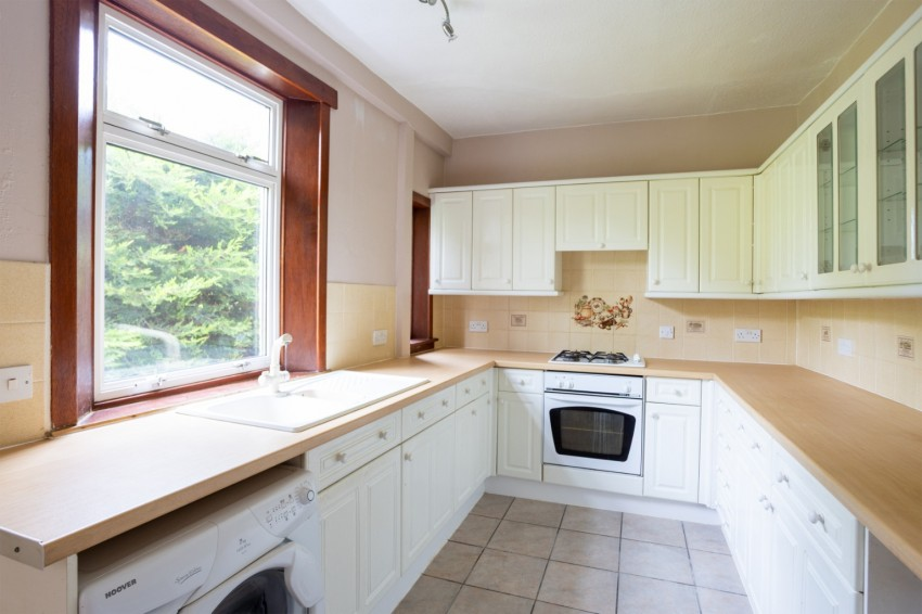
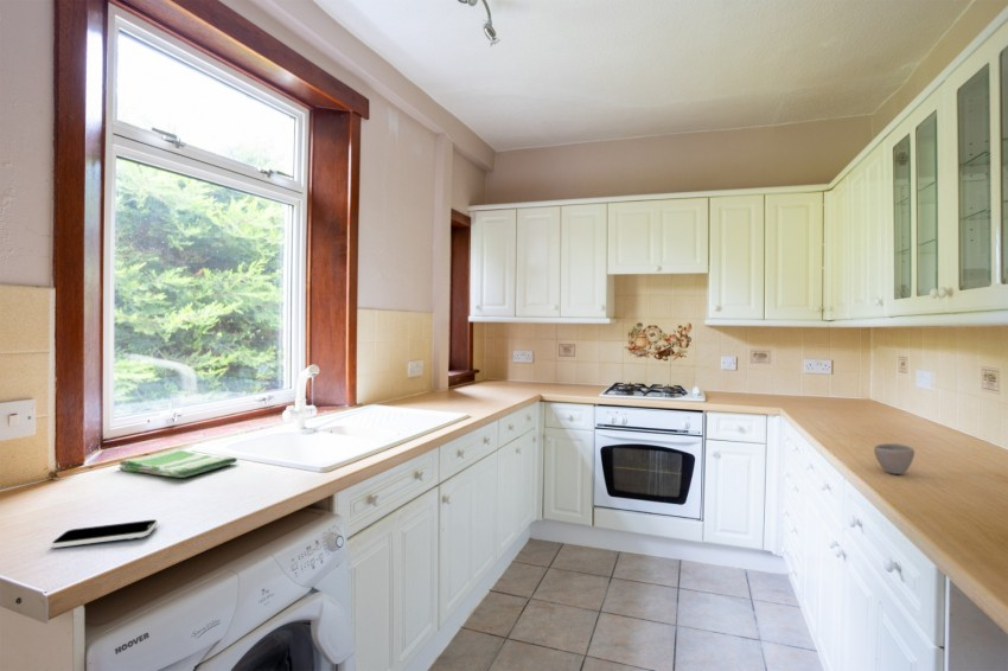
+ smartphone (107, 532)
+ cup (894, 458)
+ dish towel (178, 461)
